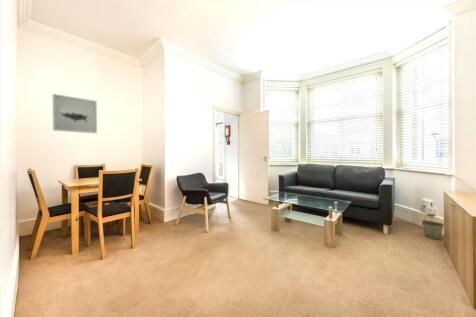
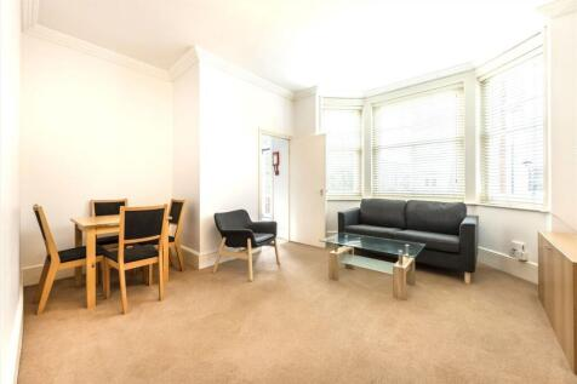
- wall art (76, 114)
- bucket (432, 225)
